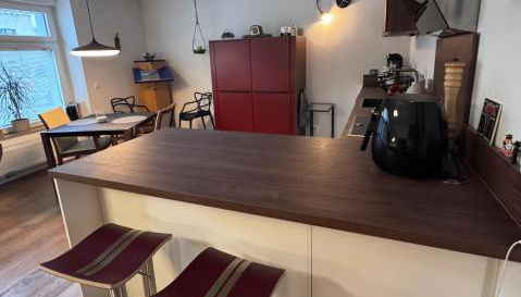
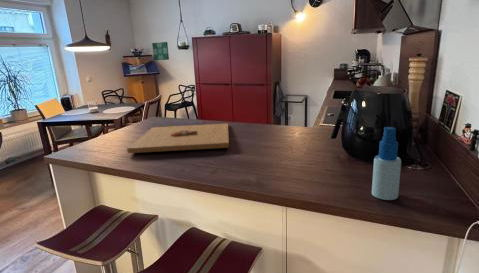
+ wall art (160, 51)
+ spray bottle (387, 162)
+ platter (185, 134)
